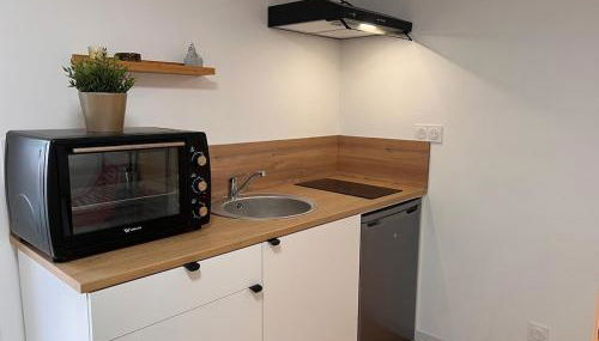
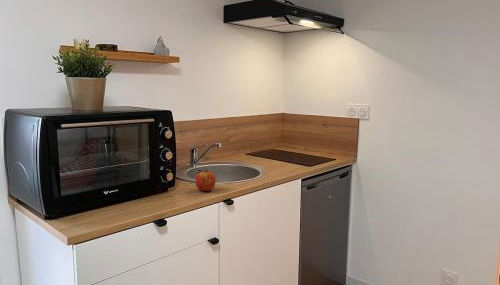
+ apple (205, 179)
